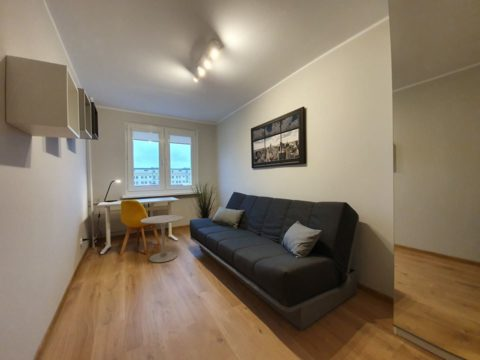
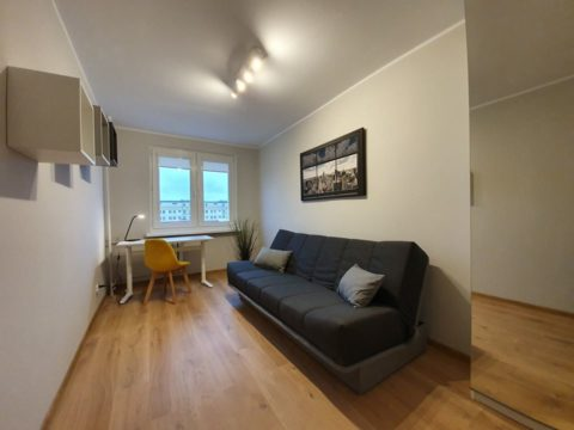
- side table (163, 237)
